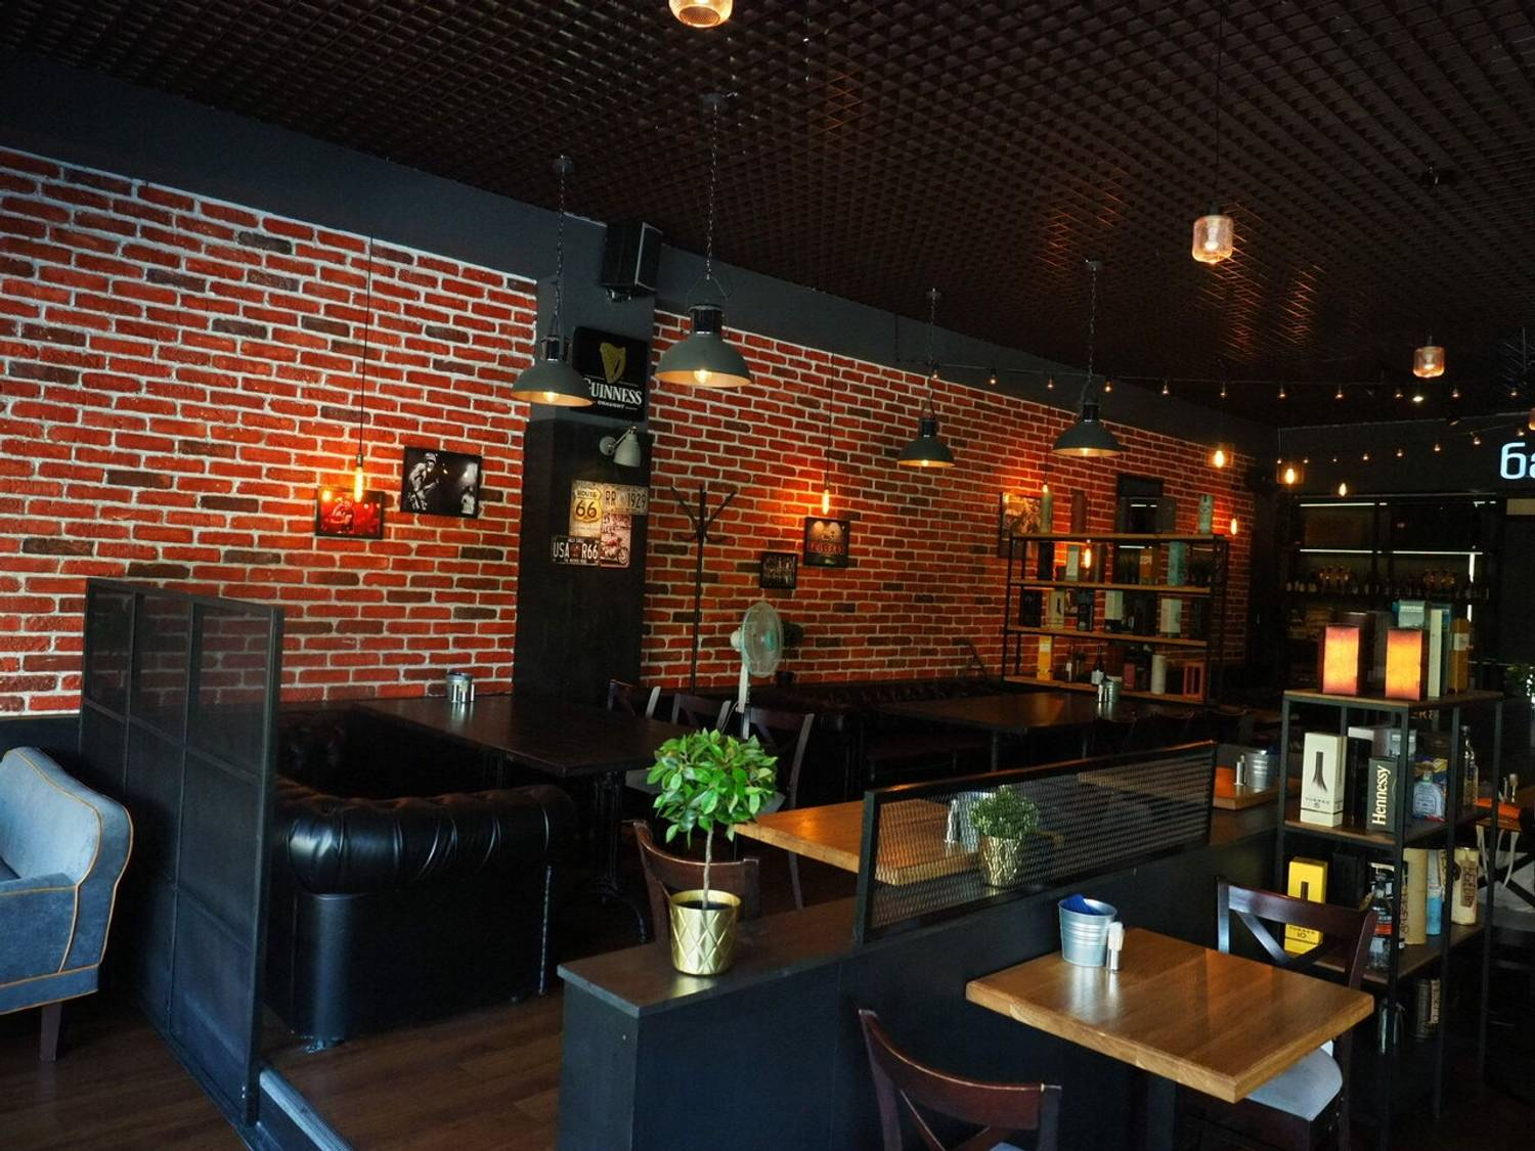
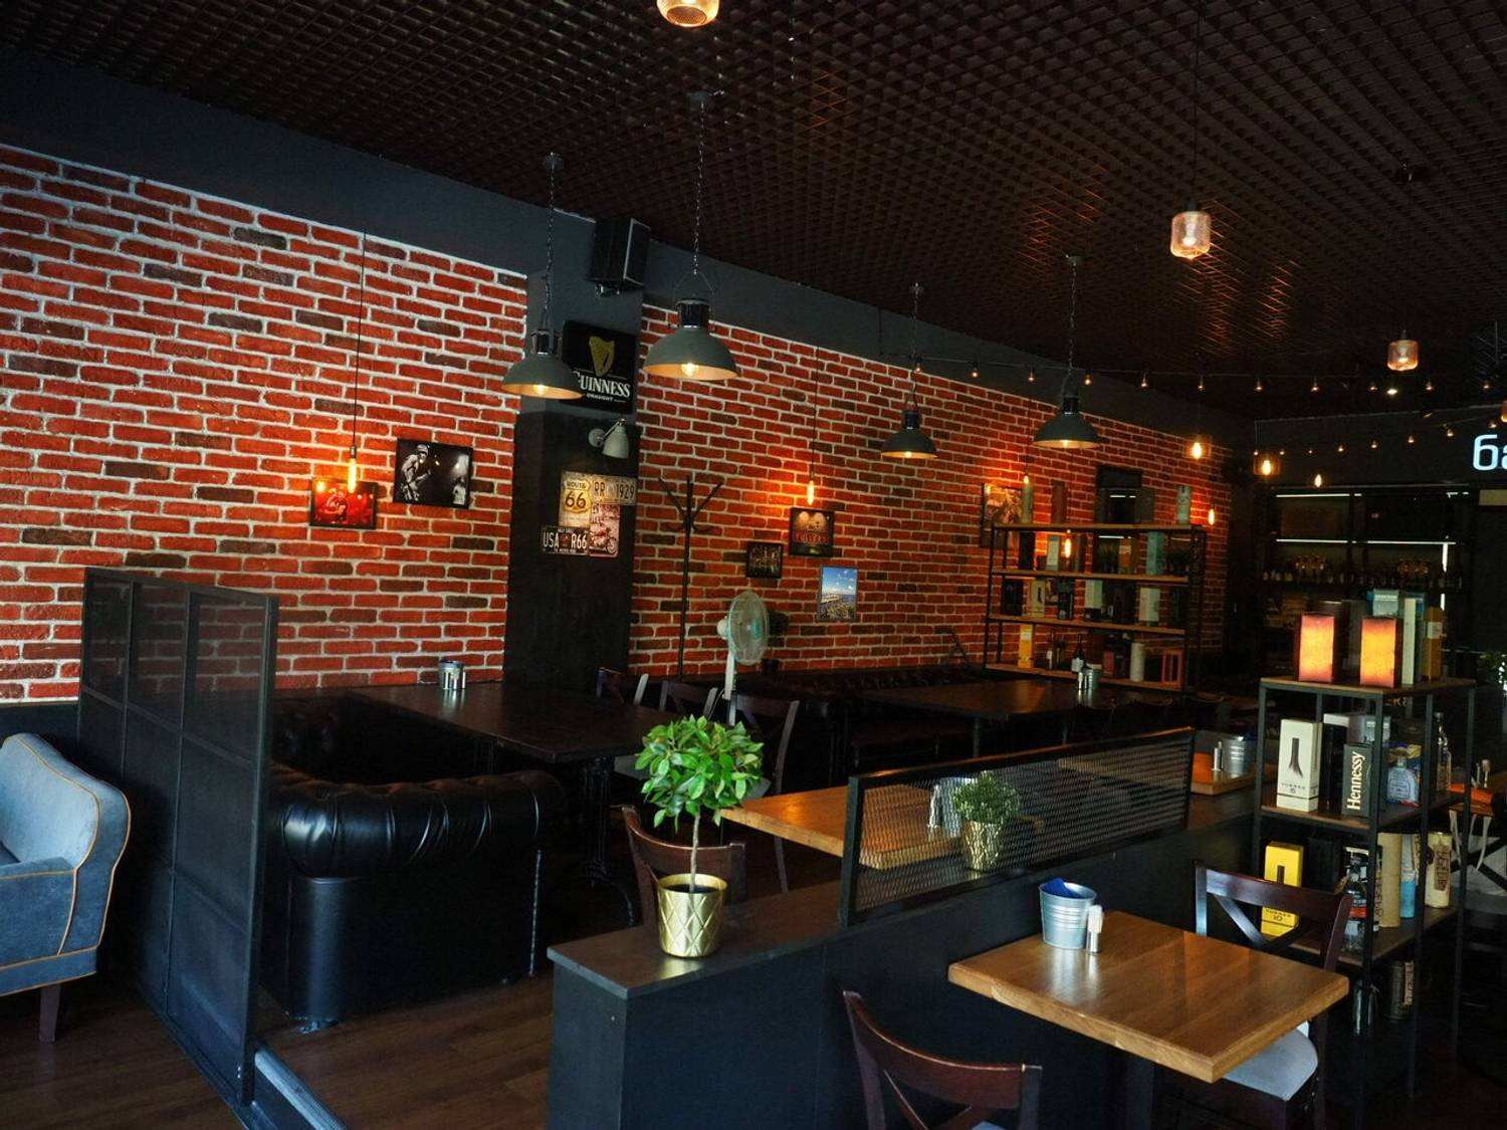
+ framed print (838, 592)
